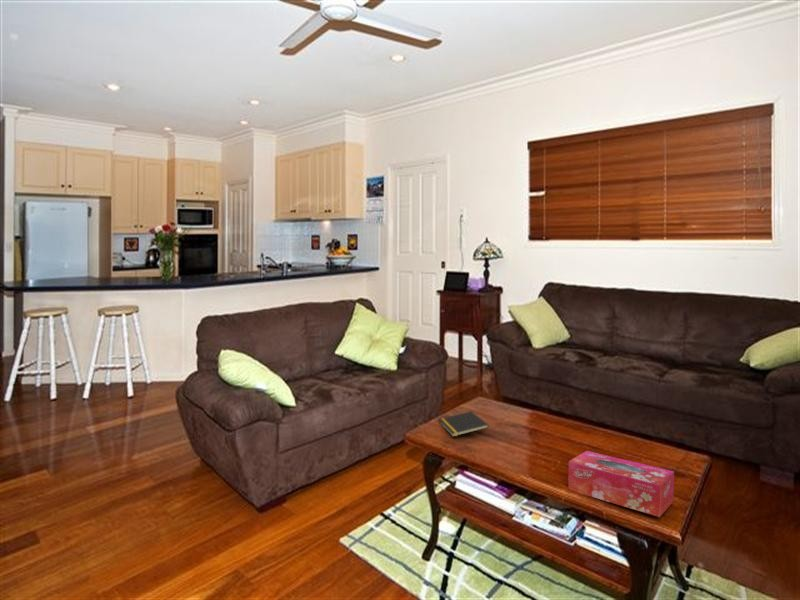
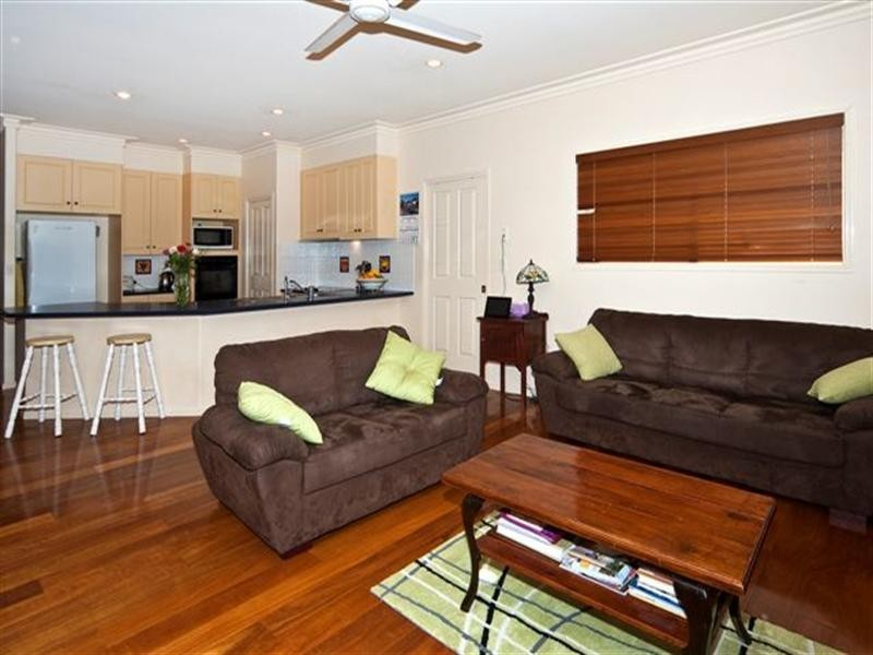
- notepad (462, 423)
- tissue box (619, 480)
